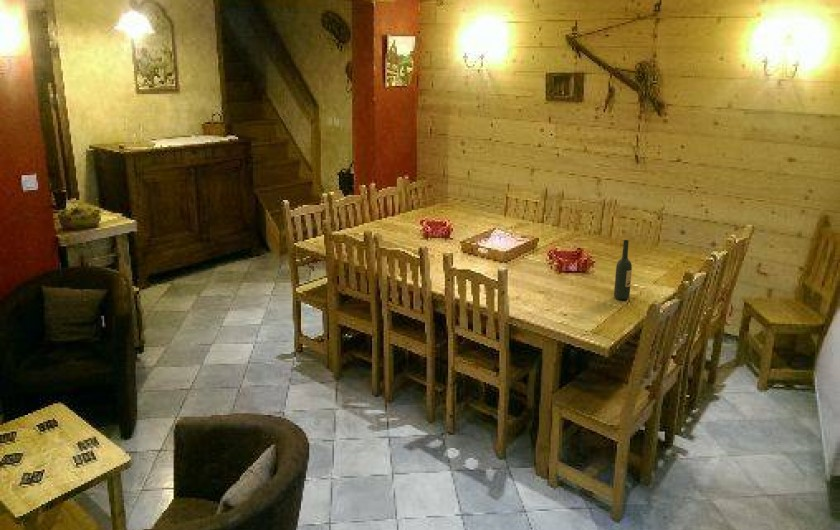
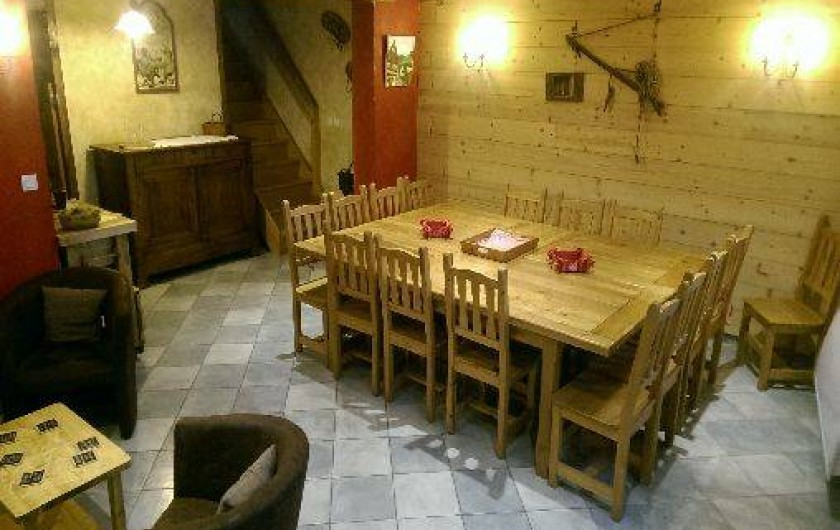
- wine bottle (623, 269)
